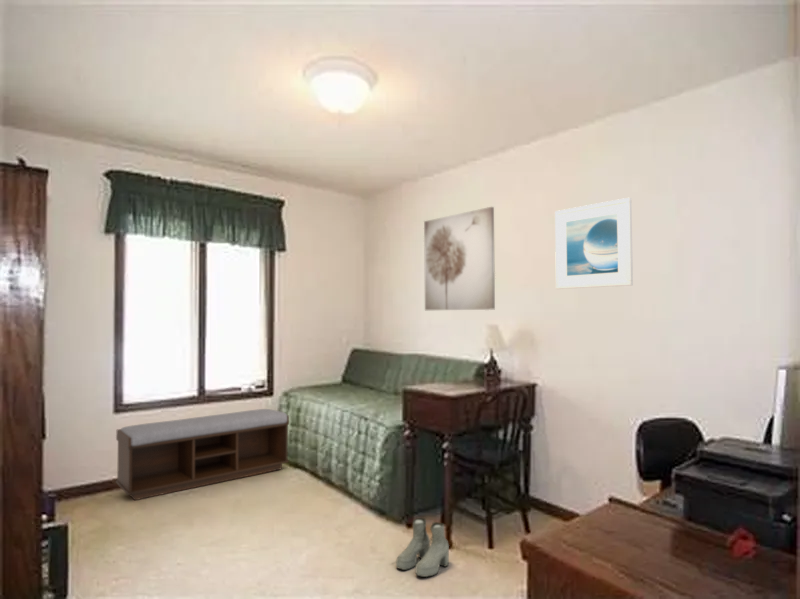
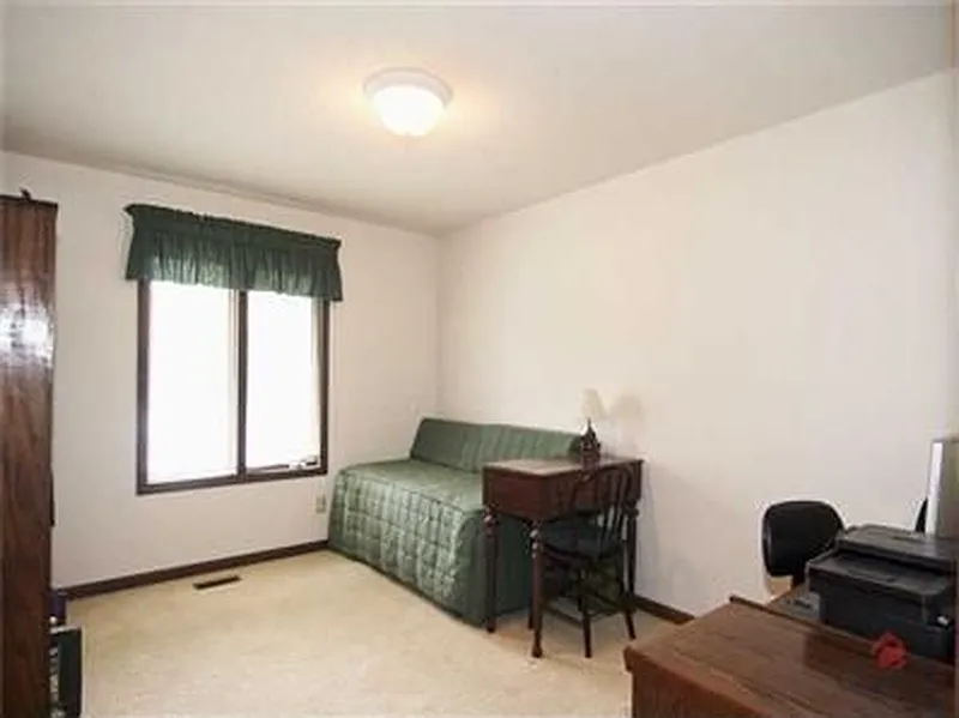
- bench (208, 448)
- boots (423, 545)
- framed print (591, 246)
- wall art (457, 262)
